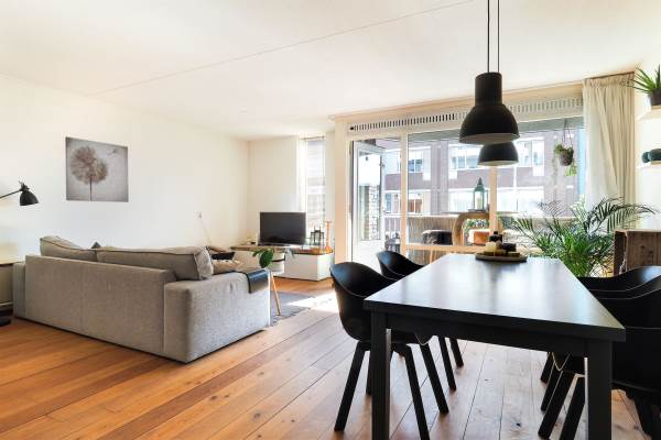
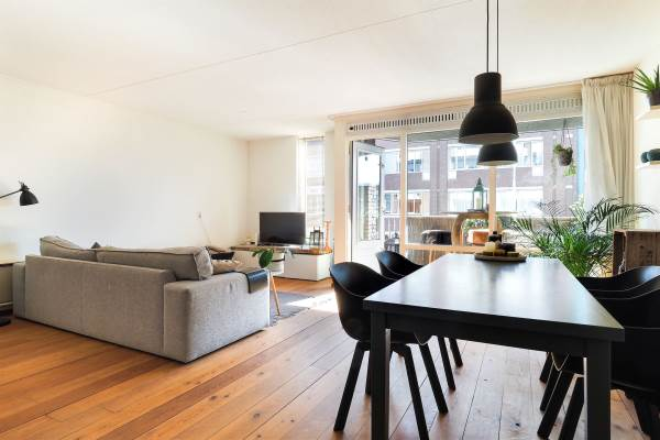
- wall art (98, 172)
